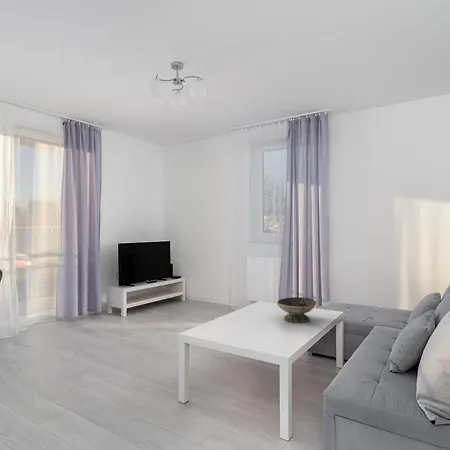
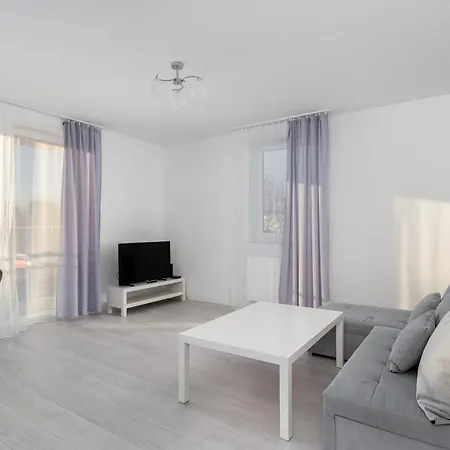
- decorative bowl (296, 309)
